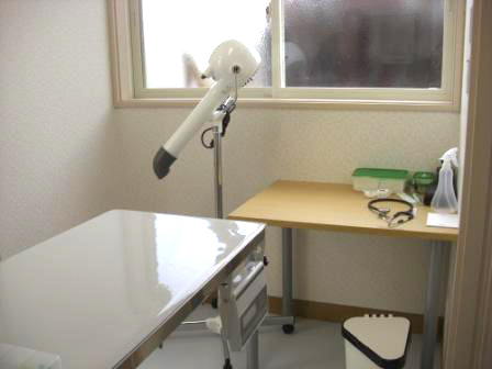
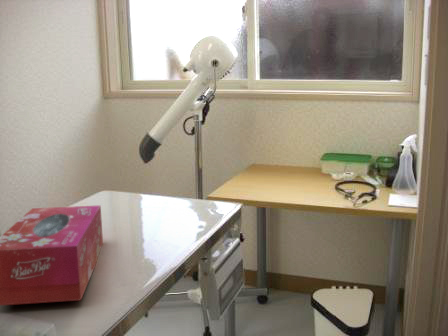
+ tissue box (53, 248)
